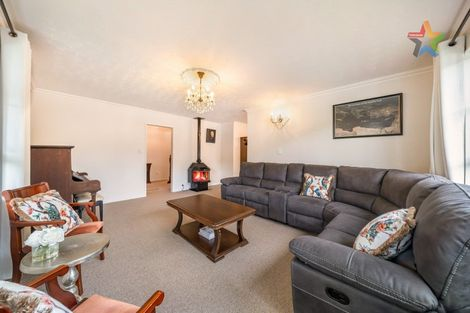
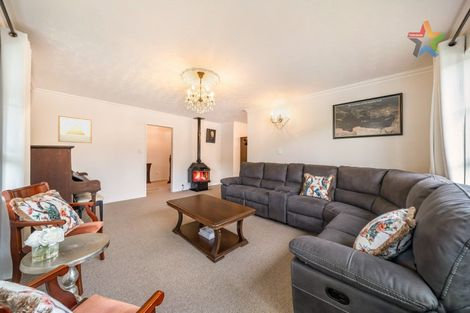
+ wall art (75, 130)
